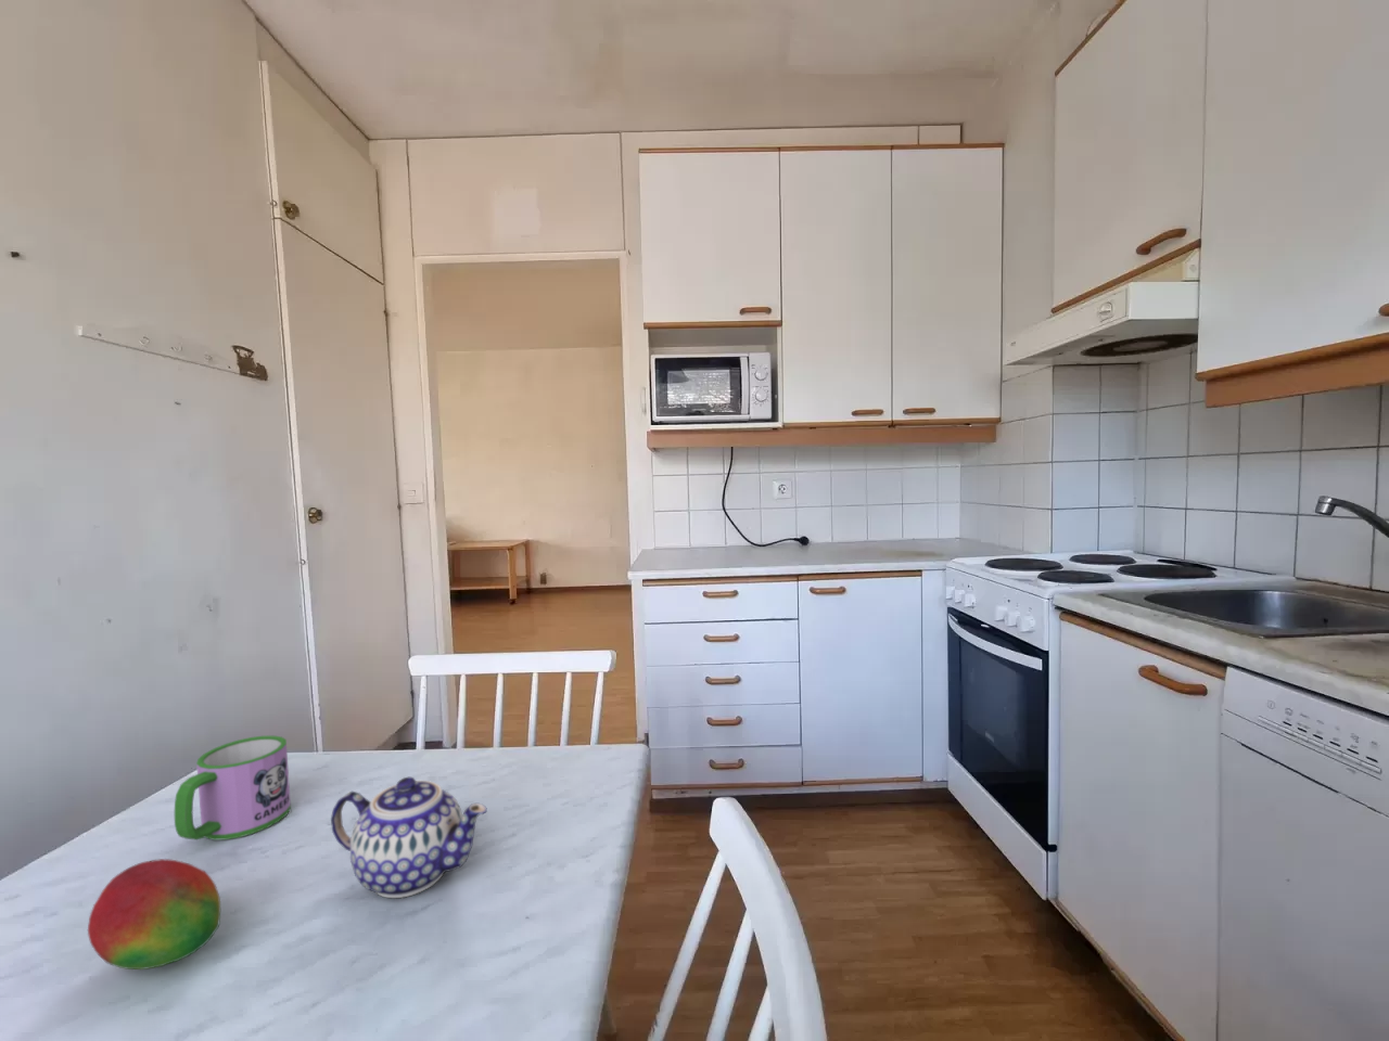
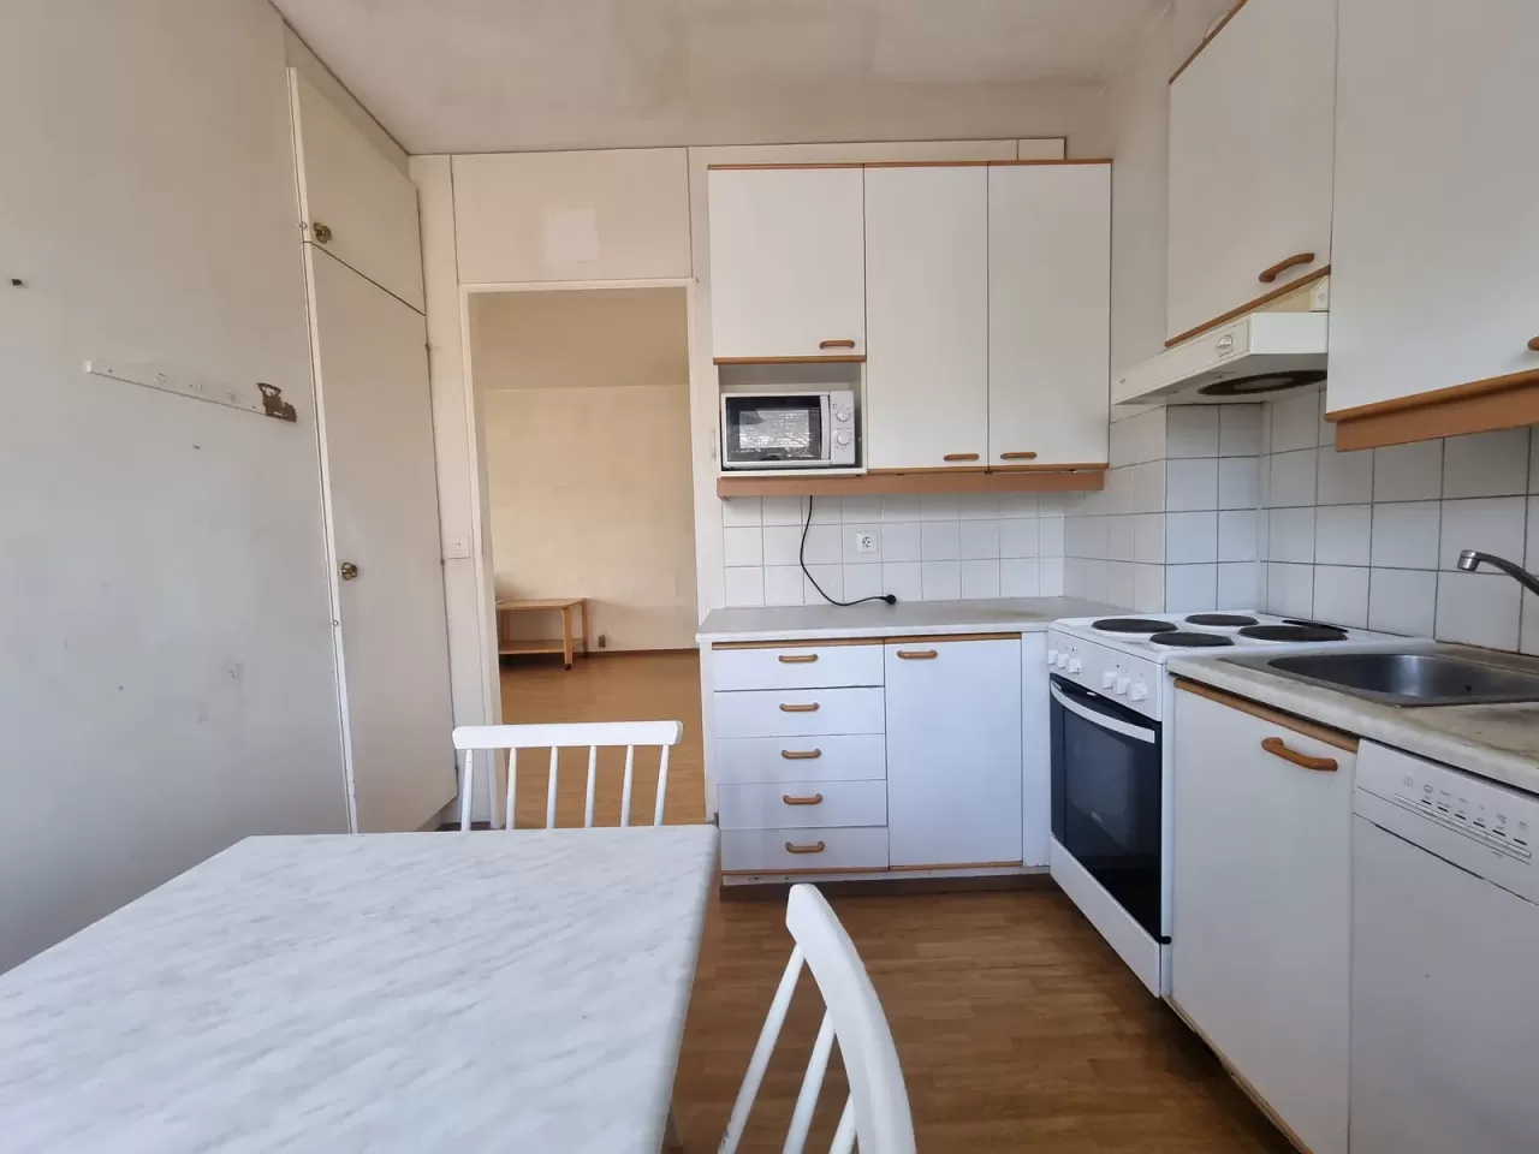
- mug (231, 792)
- teapot (408, 828)
- fruit (161, 911)
